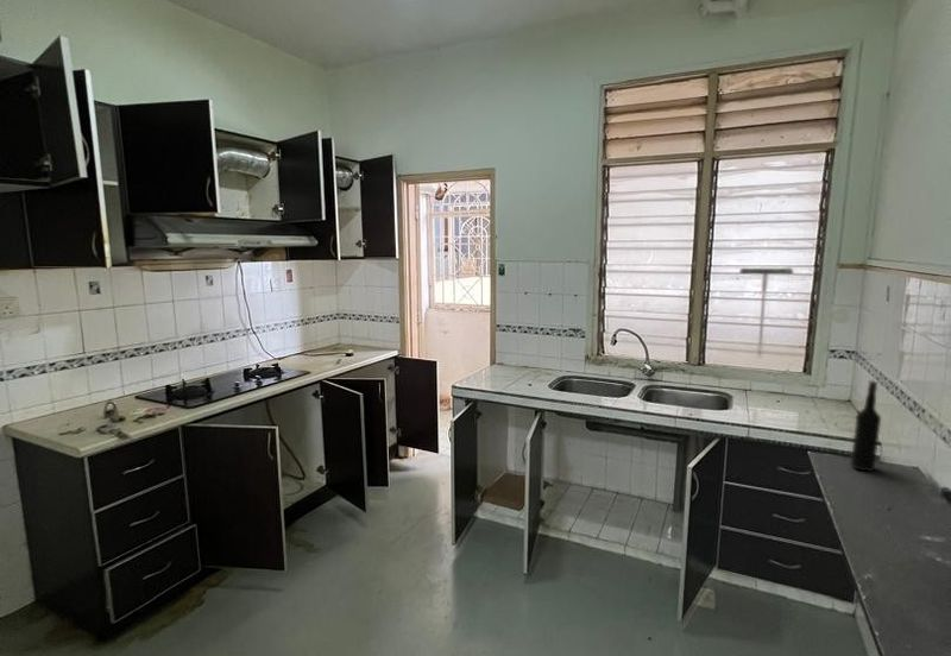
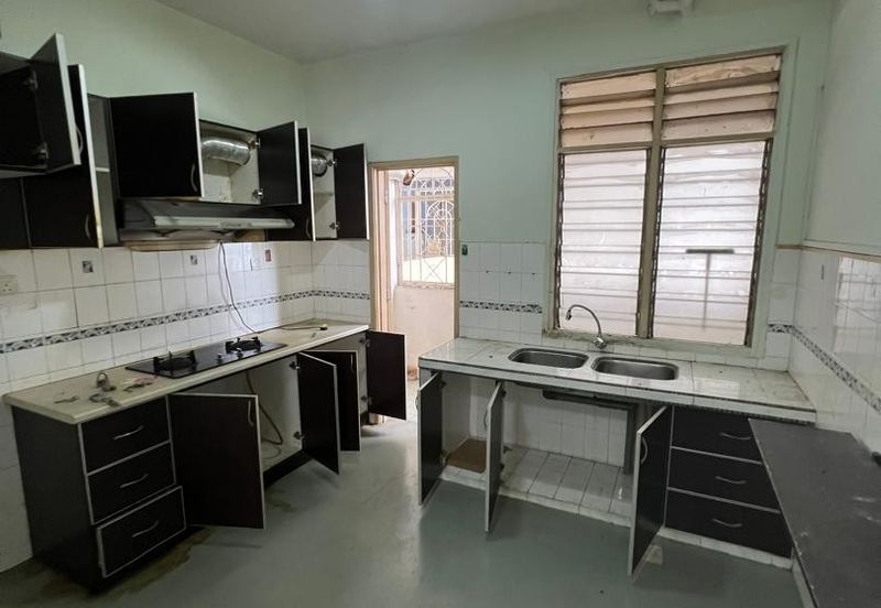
- wine bottle (867, 424)
